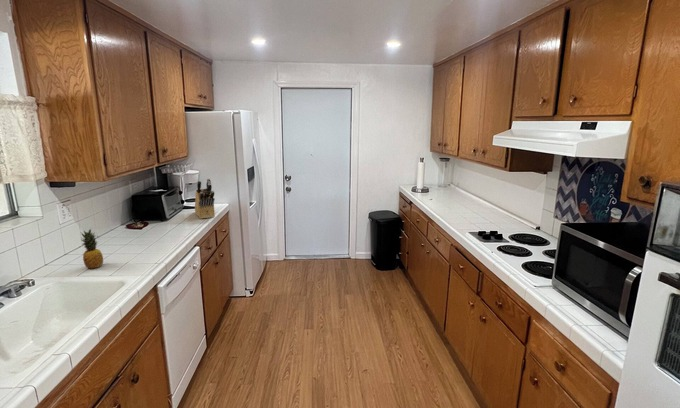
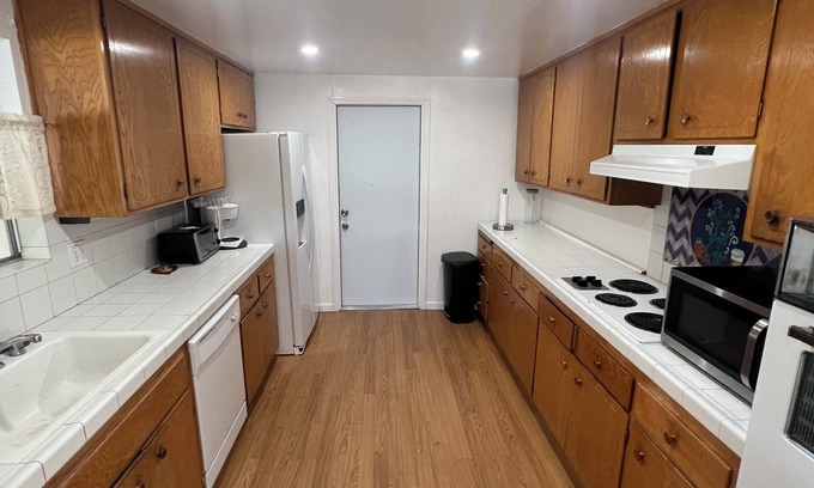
- knife block (204, 196)
- fruit (91, 247)
